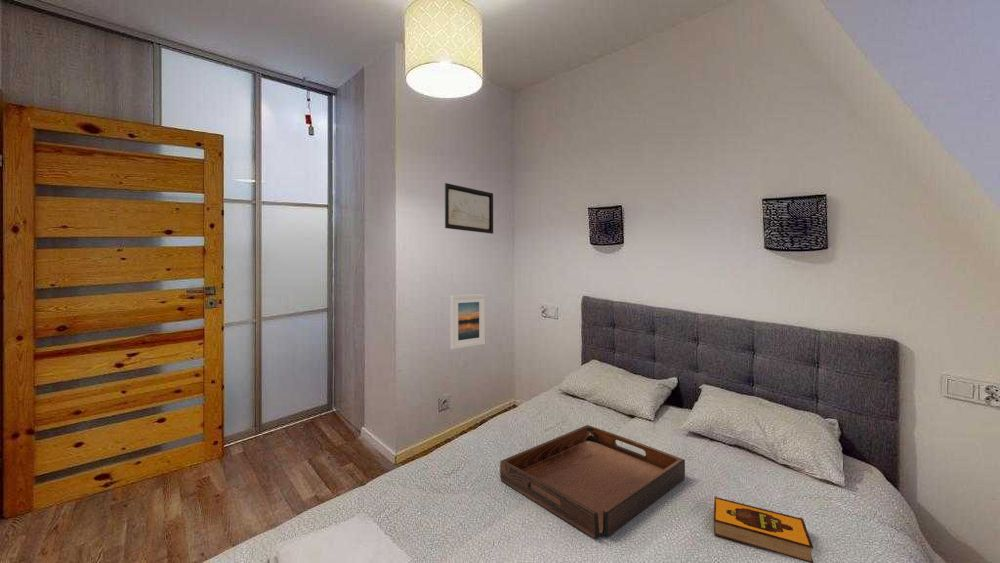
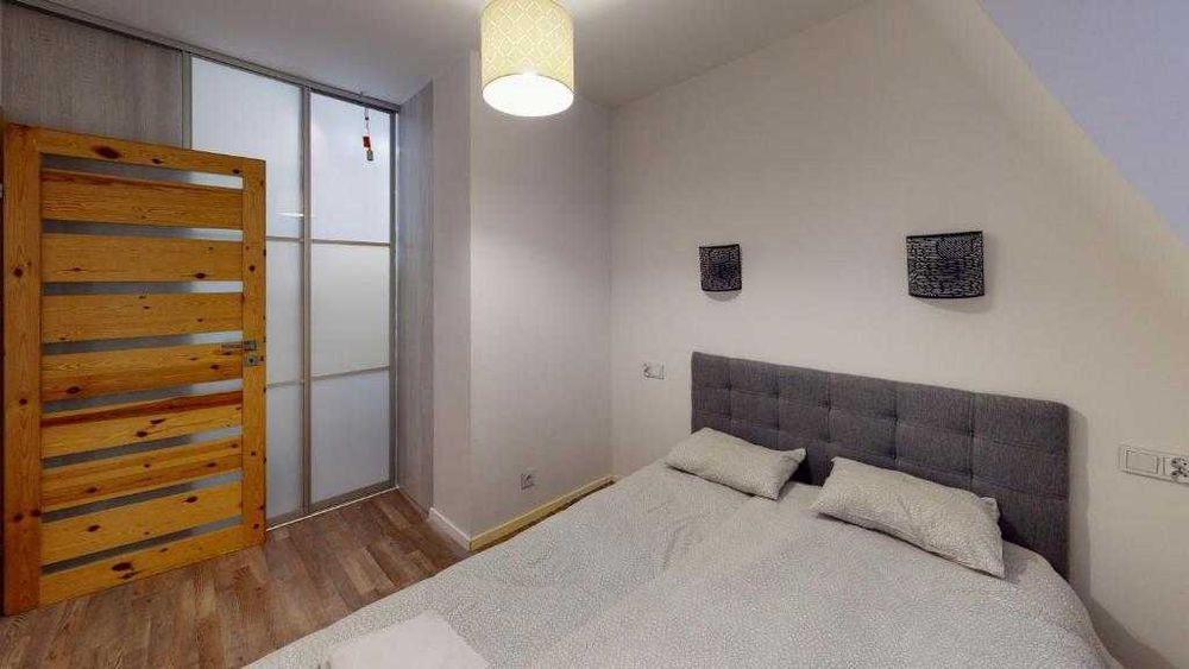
- hardback book (758, 525)
- serving tray (592, 469)
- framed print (468, 320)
- wall art (470, 209)
